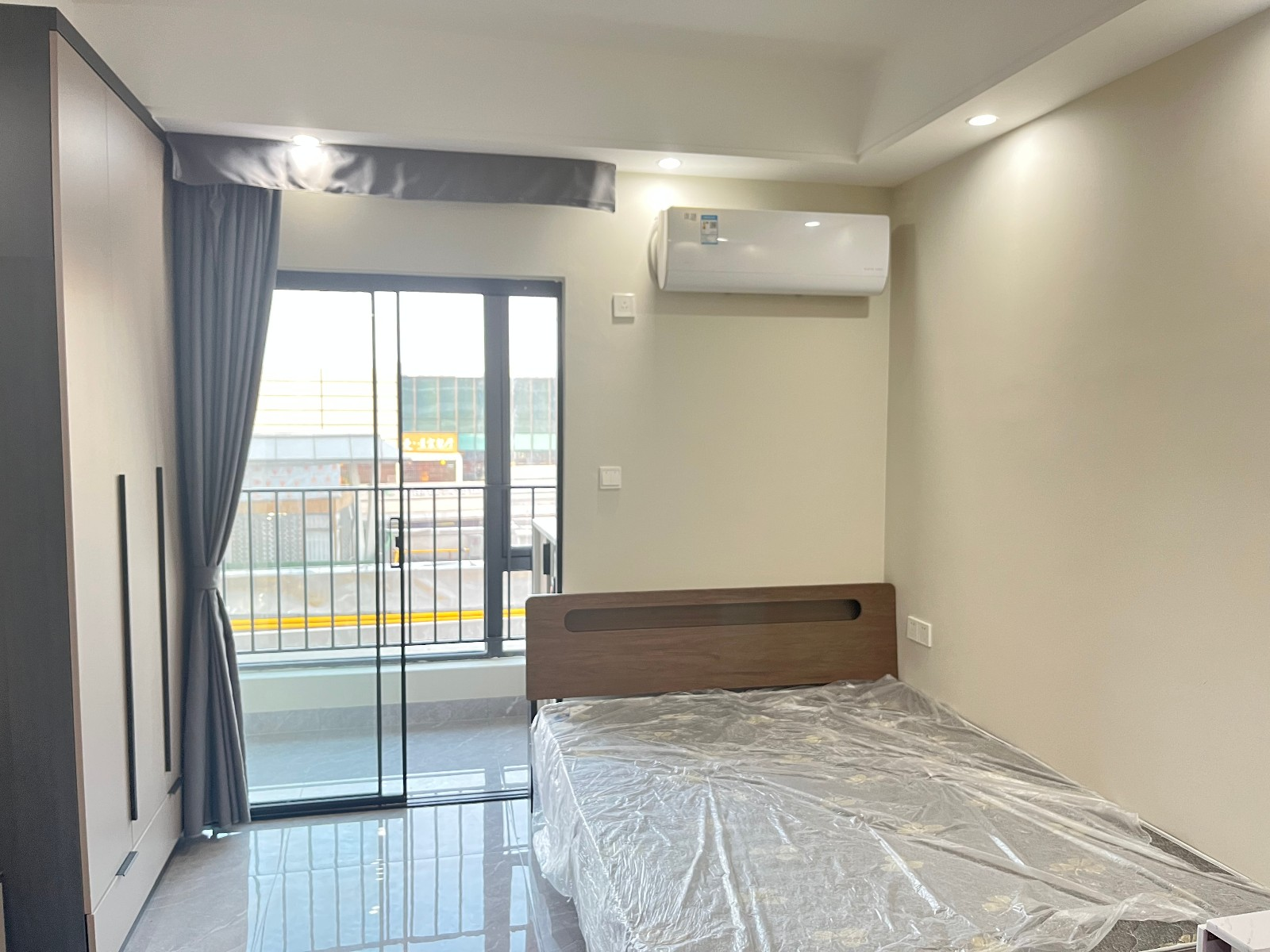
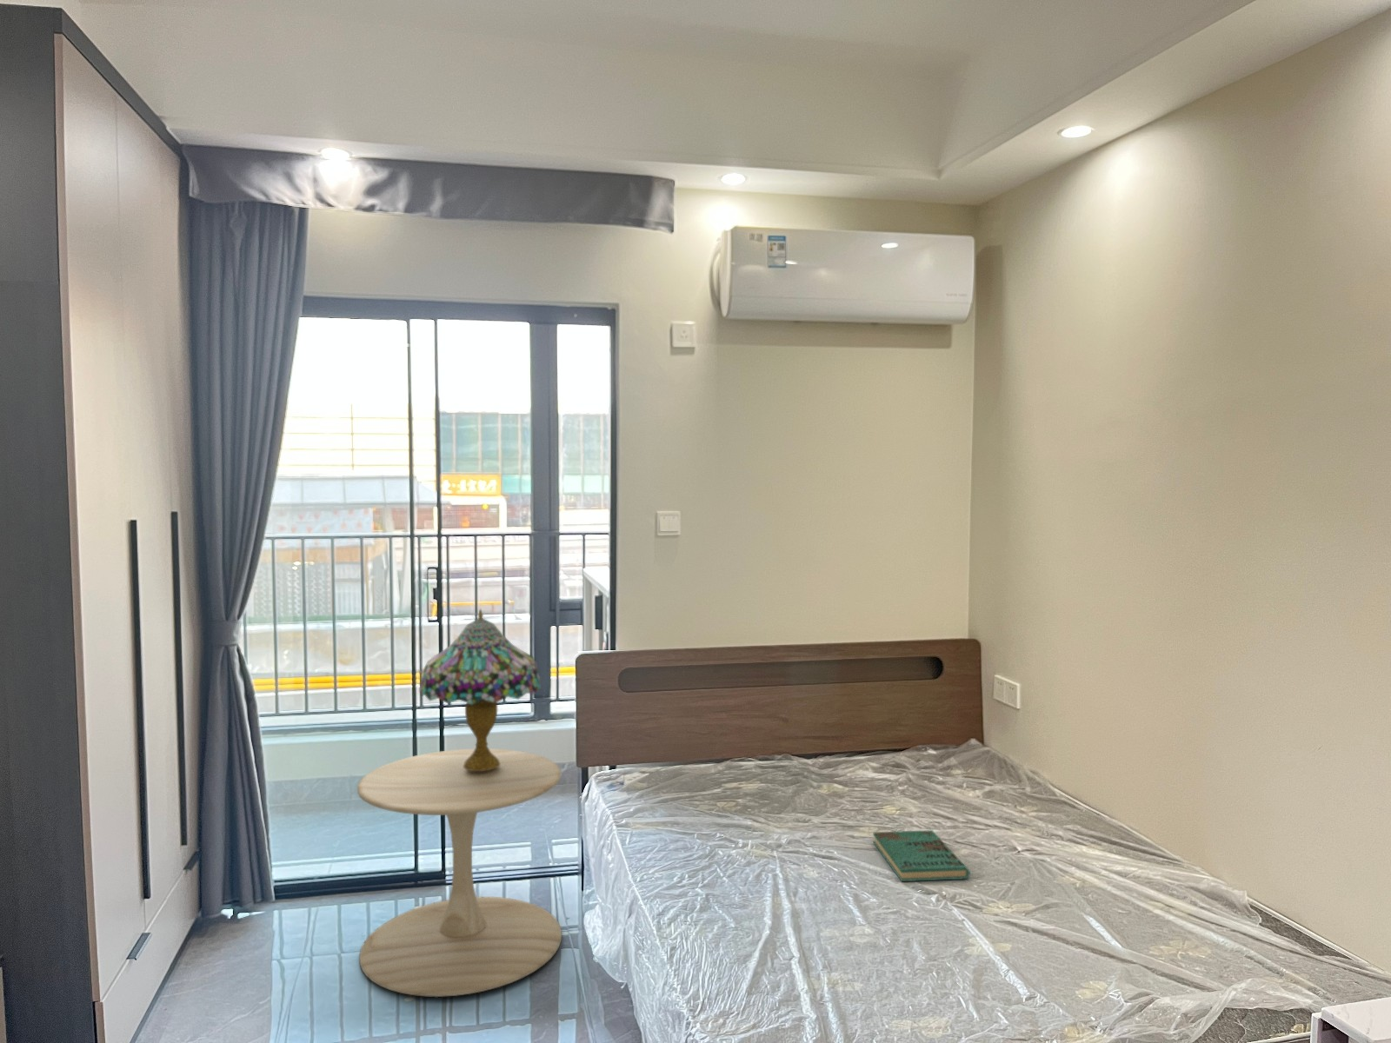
+ book (919, 855)
+ table lamp (481, 686)
+ side table (461, 860)
